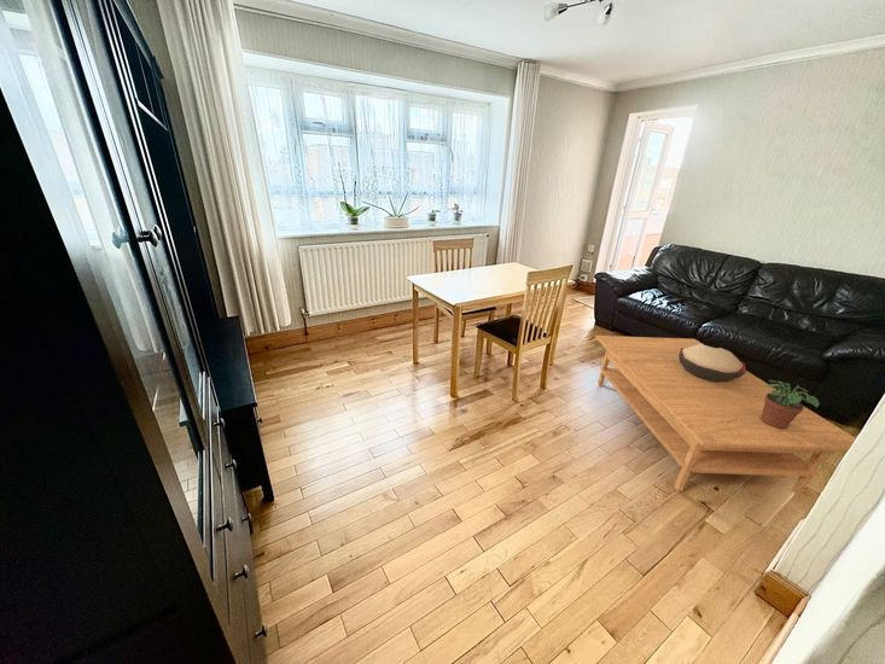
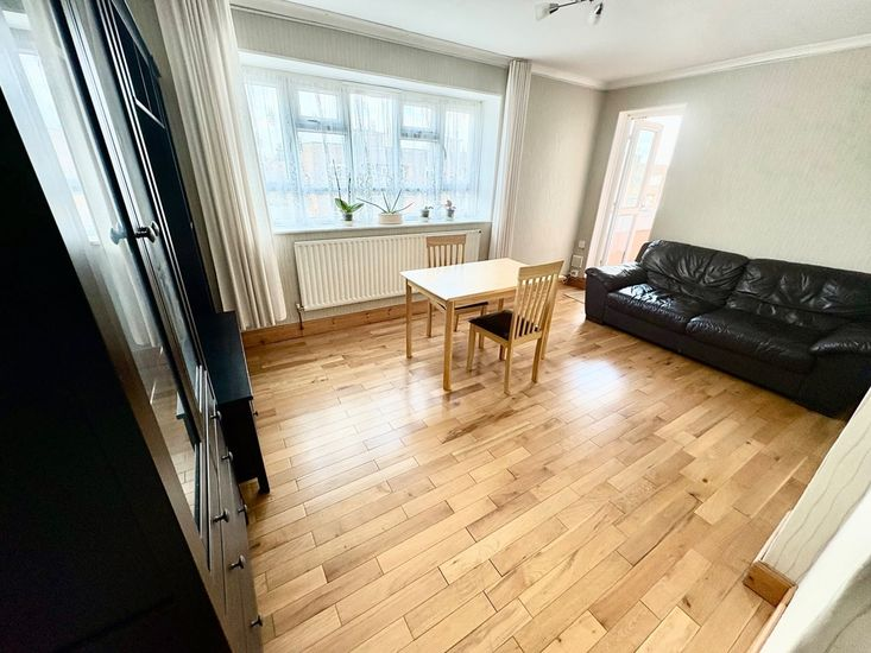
- potted plant (785, 406)
- decorative bowl (710, 360)
- coffee table (687, 403)
